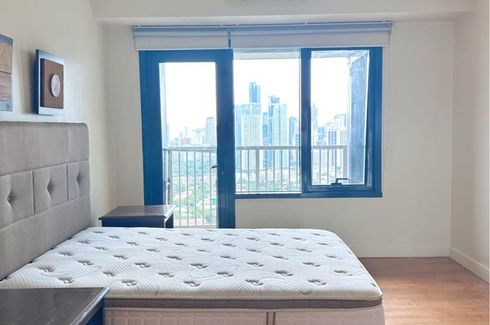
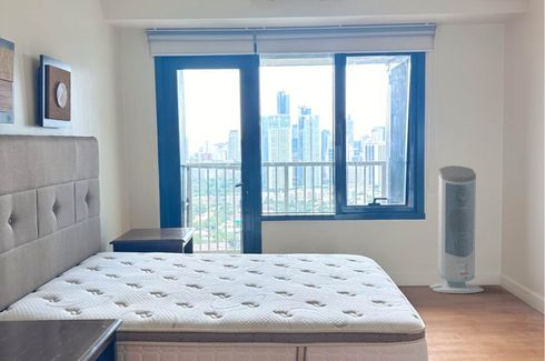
+ air purifier (456, 228)
